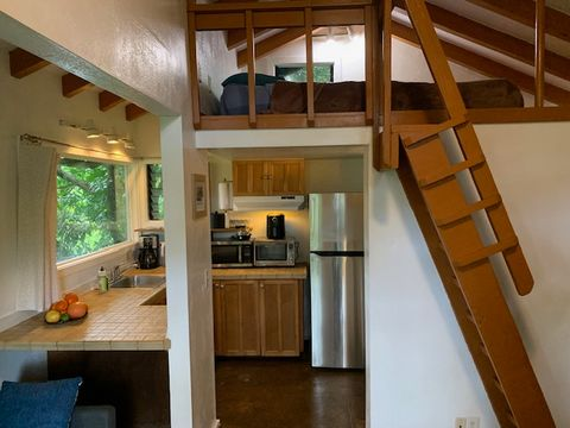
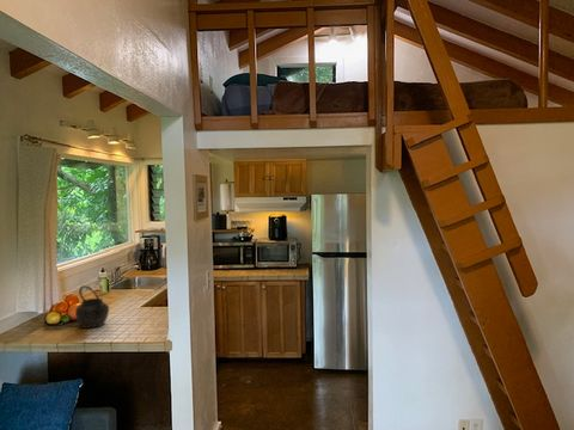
+ kettle (92, 305)
